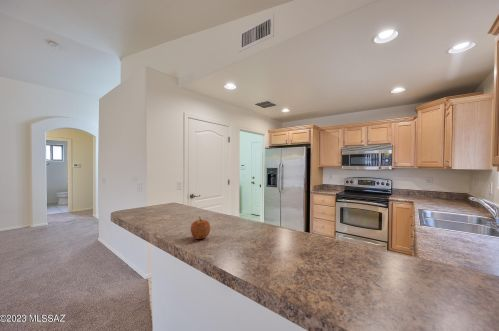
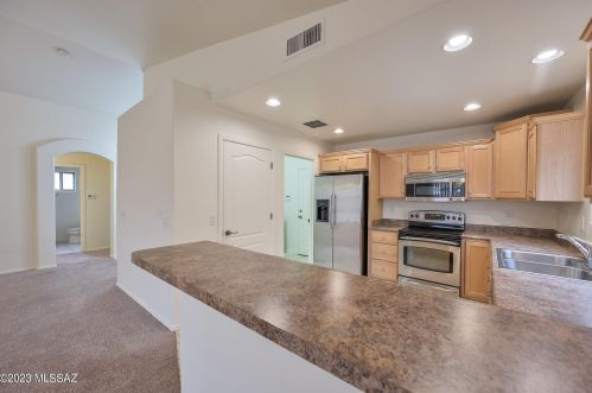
- apple (200, 227)
